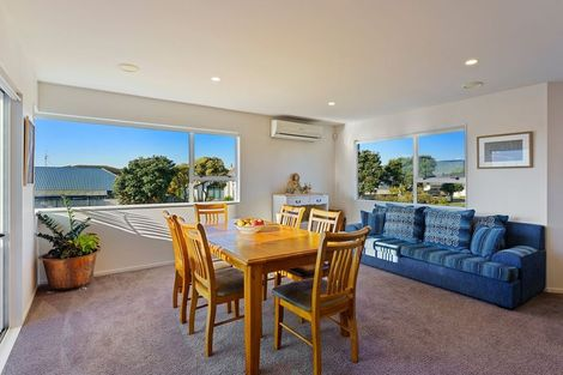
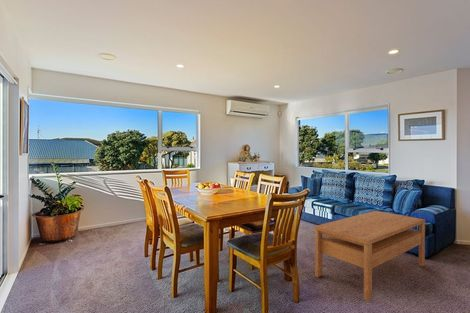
+ coffee table (372, 246)
